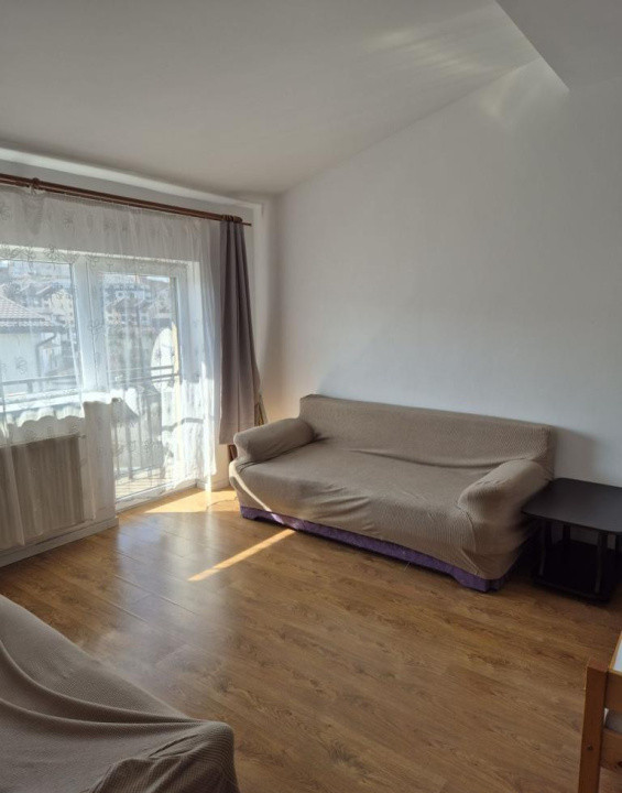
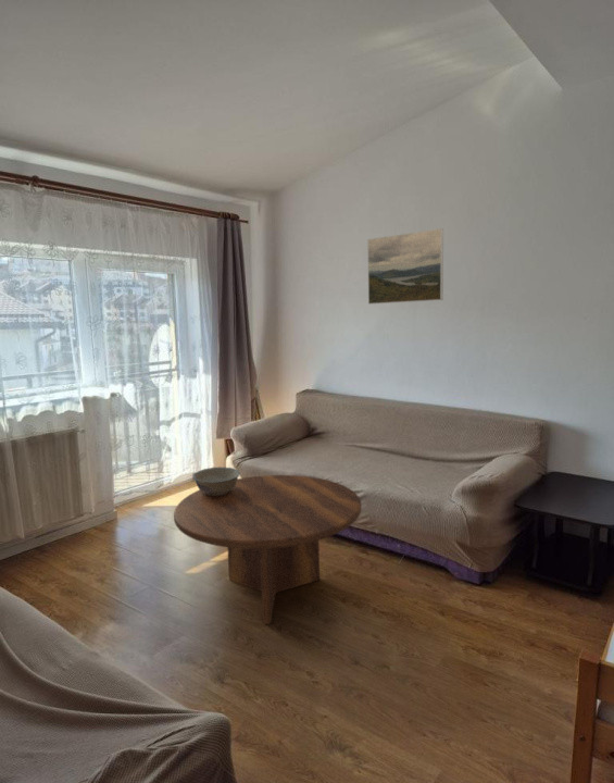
+ ceramic bowl (216, 482)
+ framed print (403, 268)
+ coffee table (270, 547)
